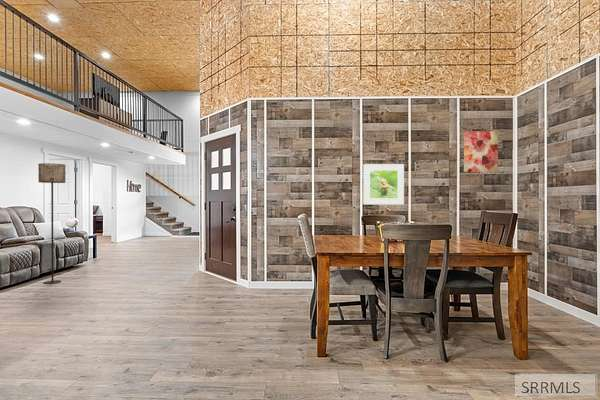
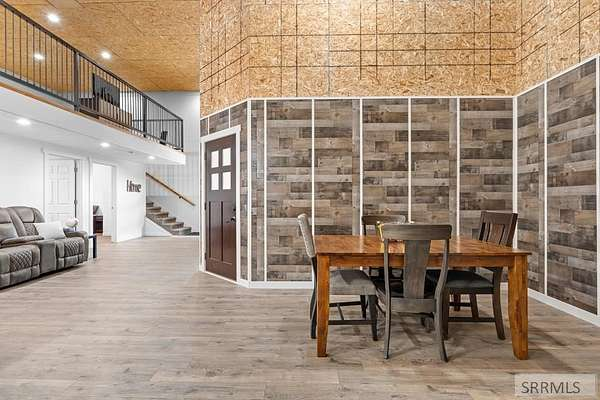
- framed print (383, 184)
- floor lamp (52, 223)
- wall art (480, 151)
